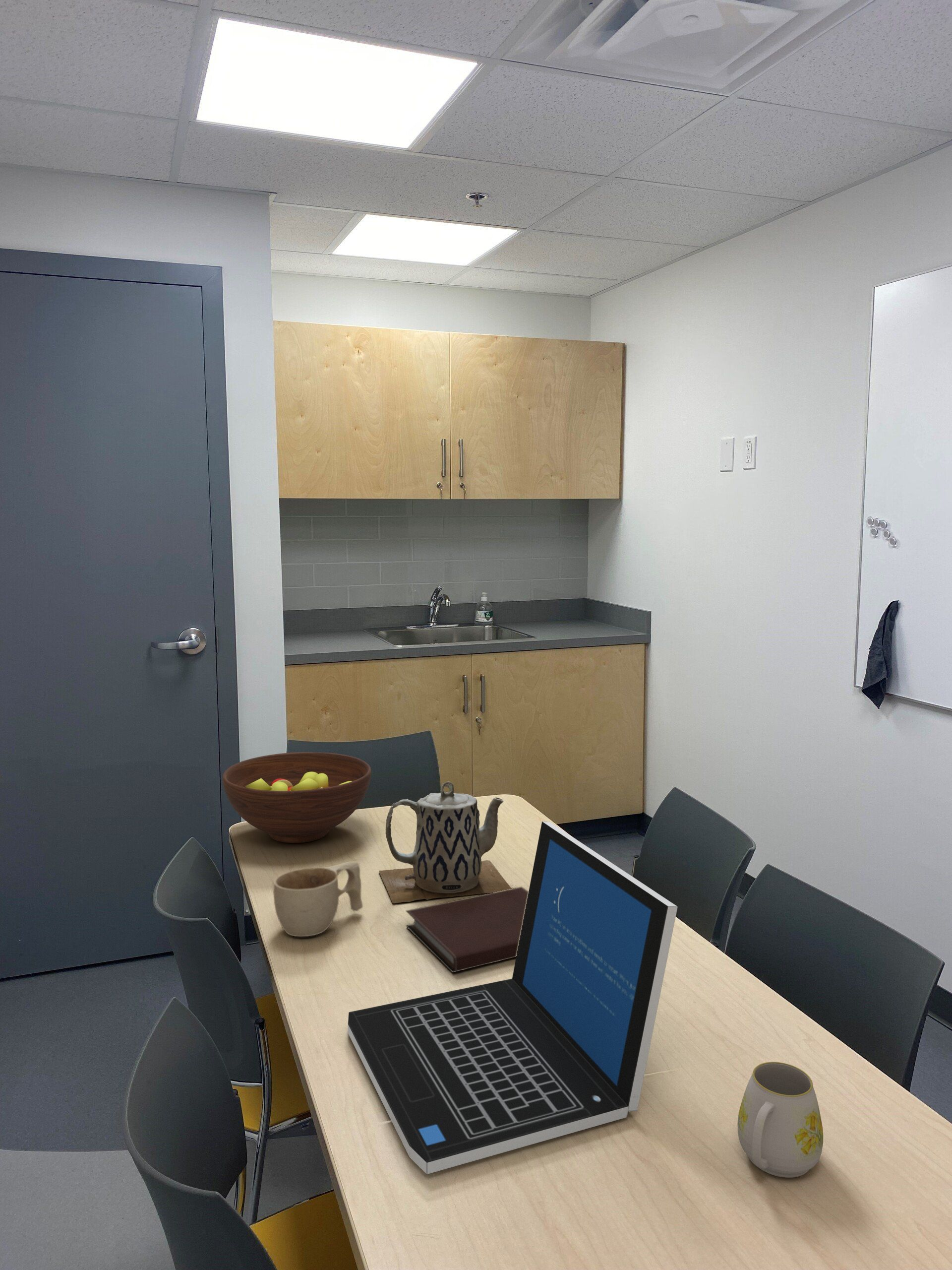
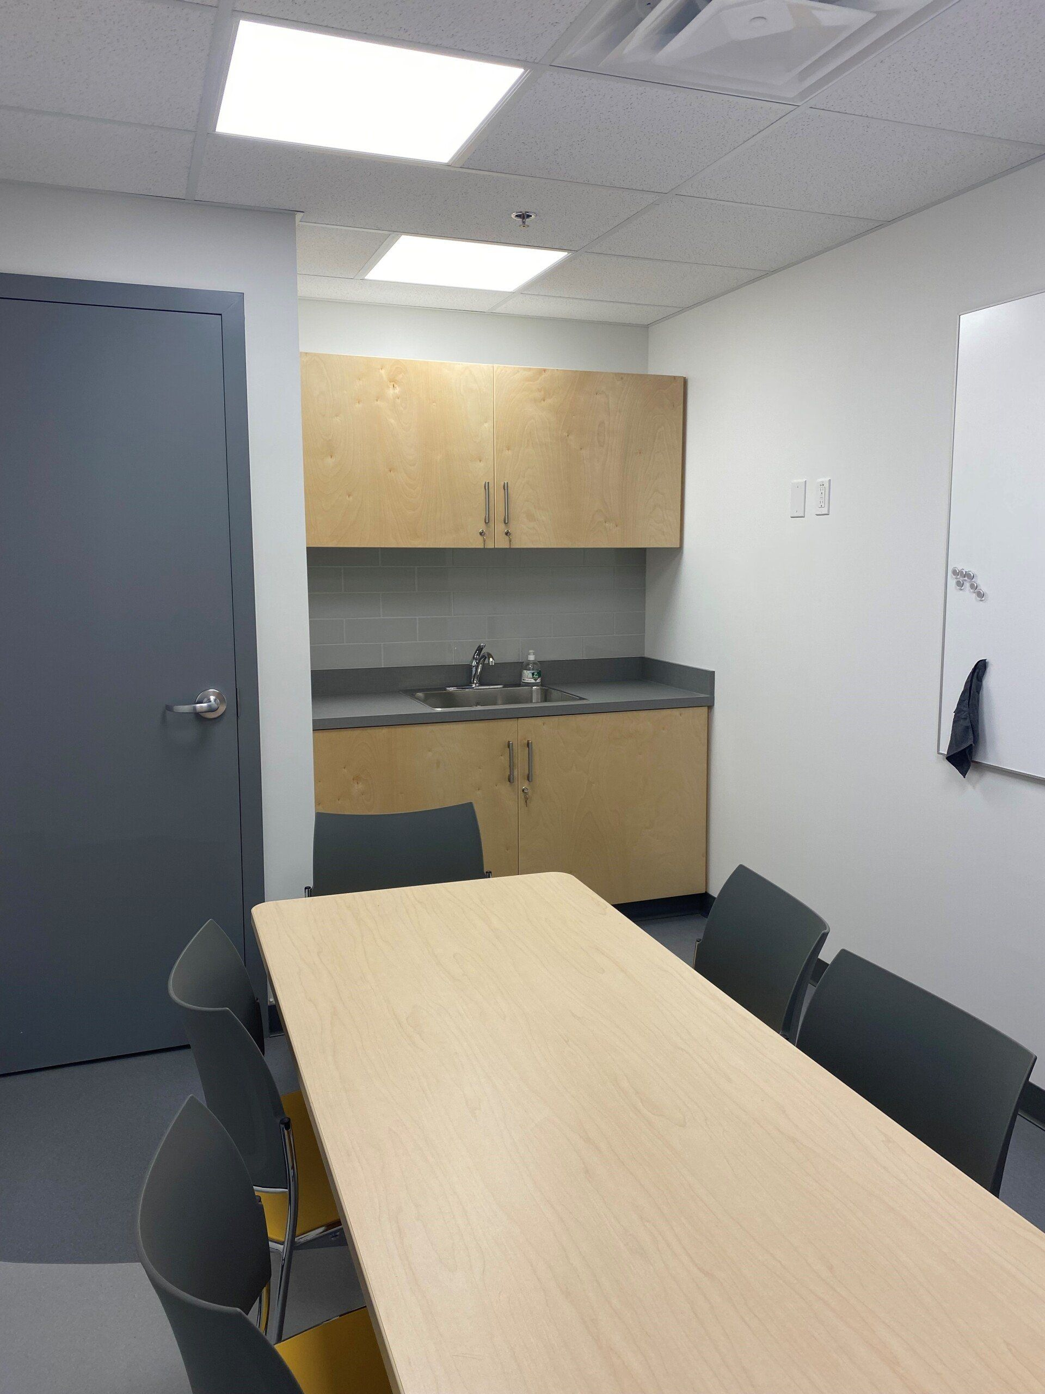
- fruit bowl (298, 803)
- cup (320, 899)
- mug (776, 1123)
- laptop (497, 981)
- notebook (490, 927)
- teapot (444, 831)
